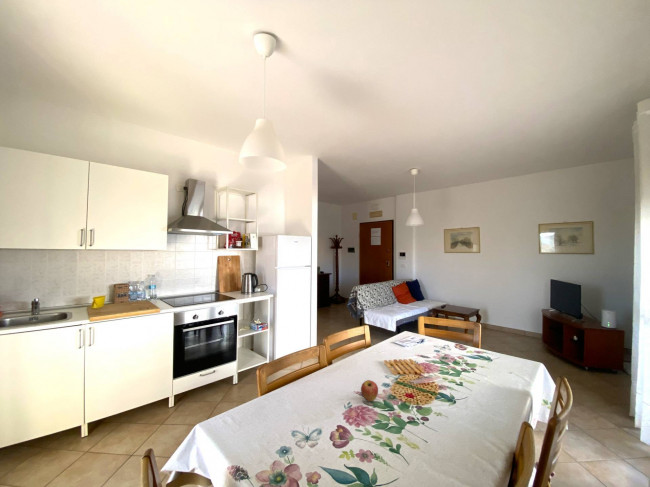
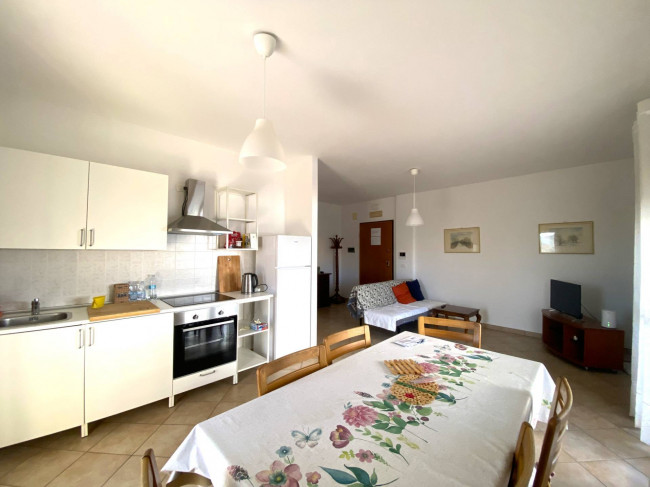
- fruit (369, 389)
